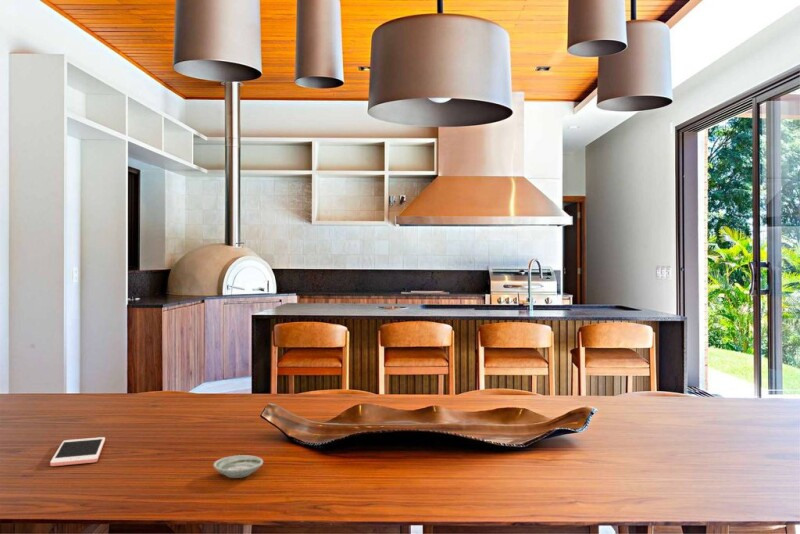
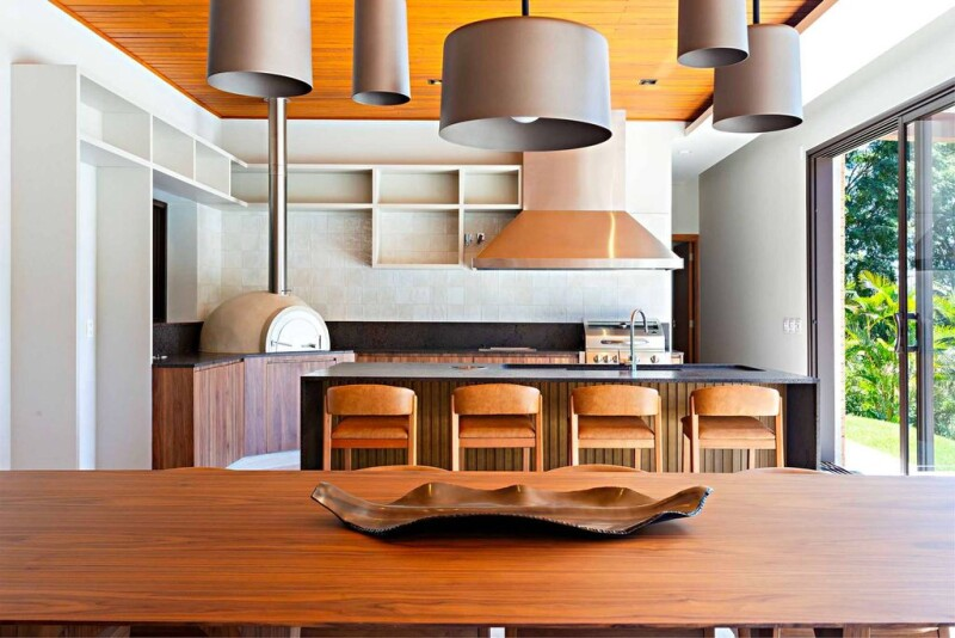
- cell phone (79, 450)
- saucer (238, 468)
